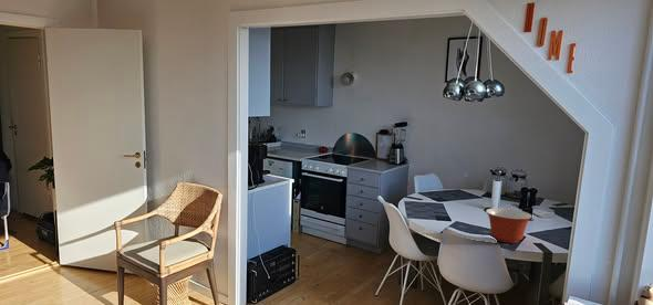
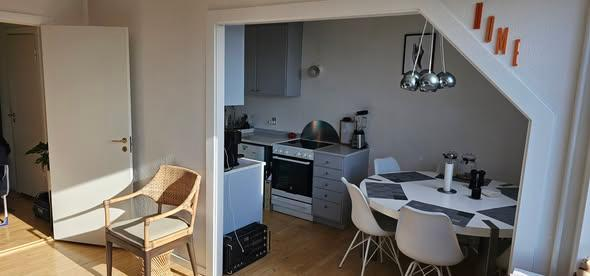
- mixing bowl (507, 225)
